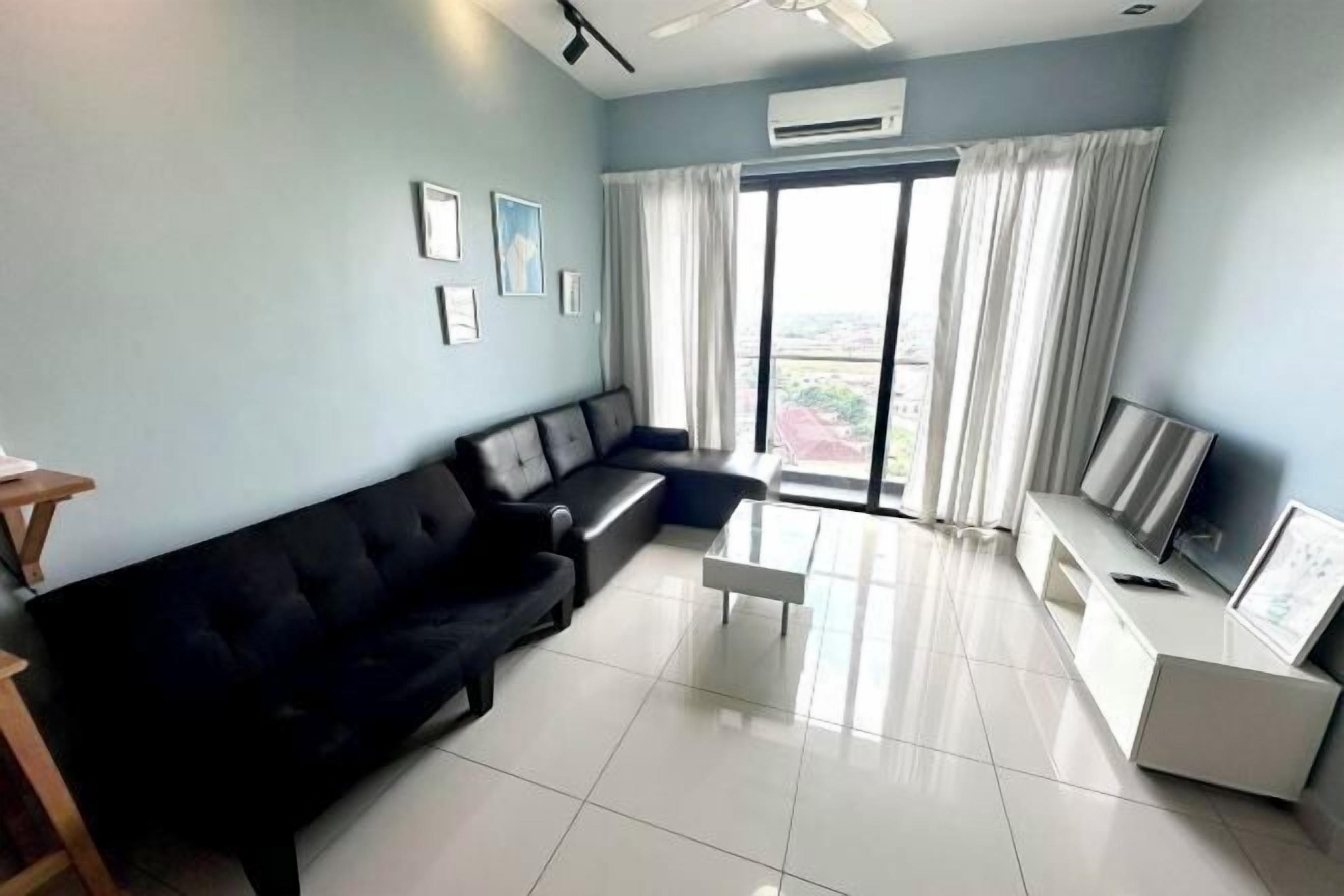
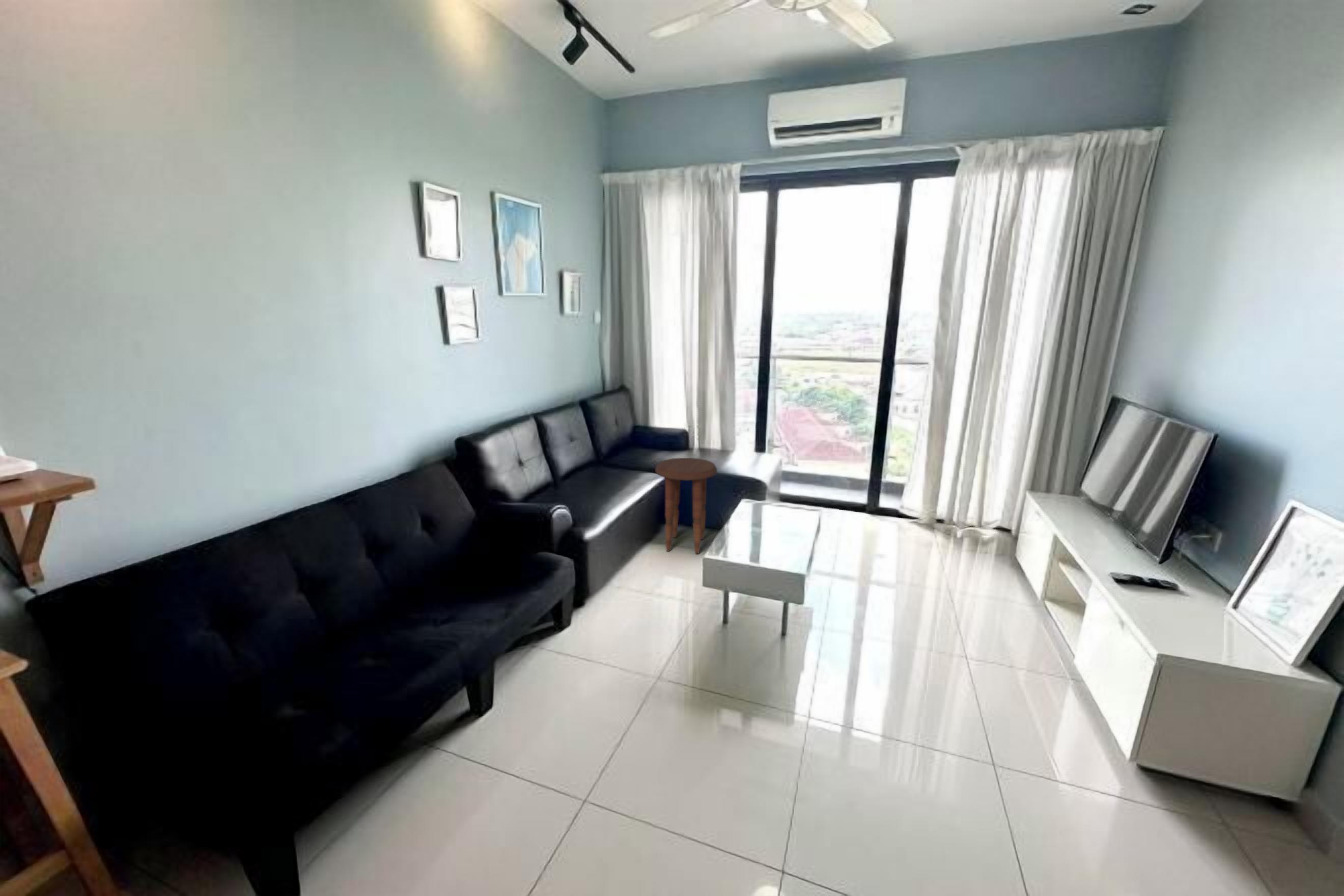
+ side table (679, 503)
